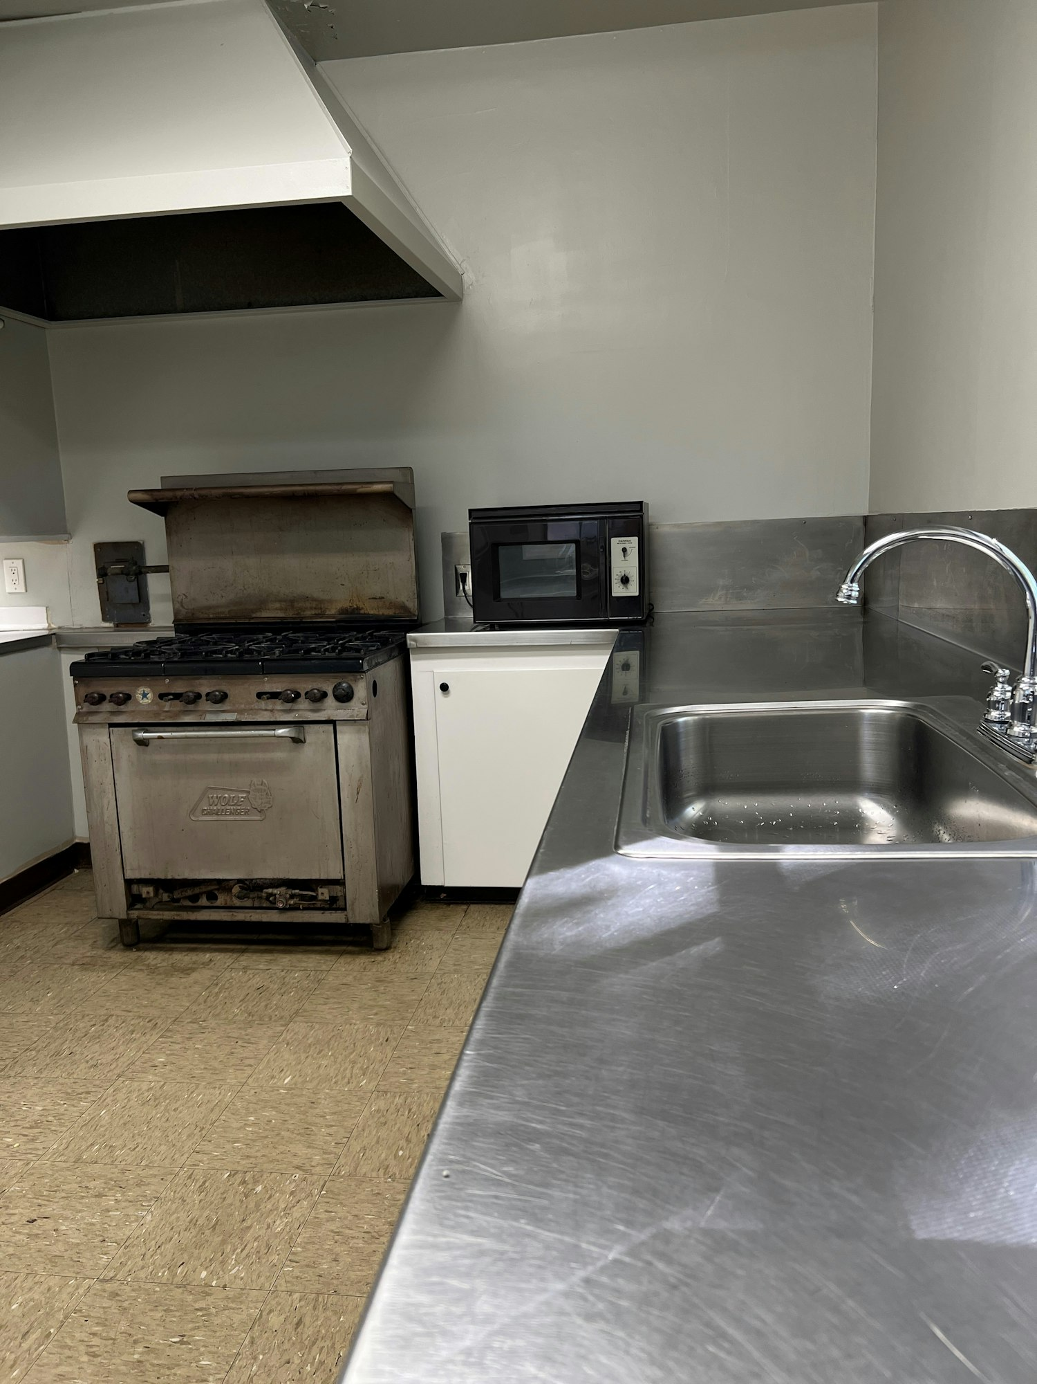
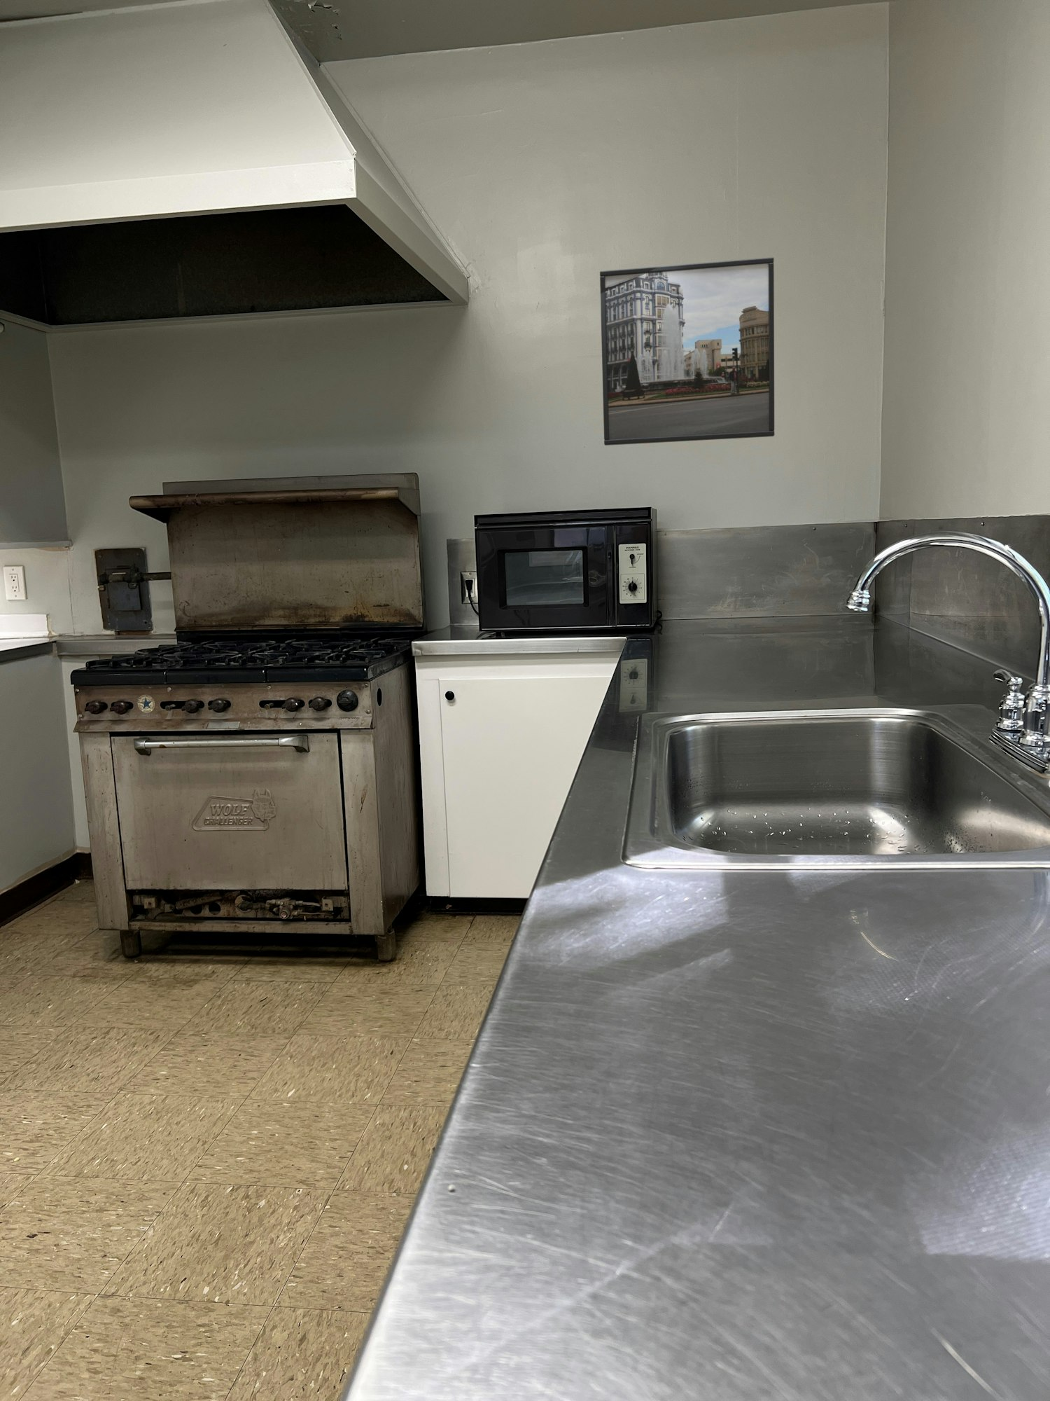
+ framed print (687, 354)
